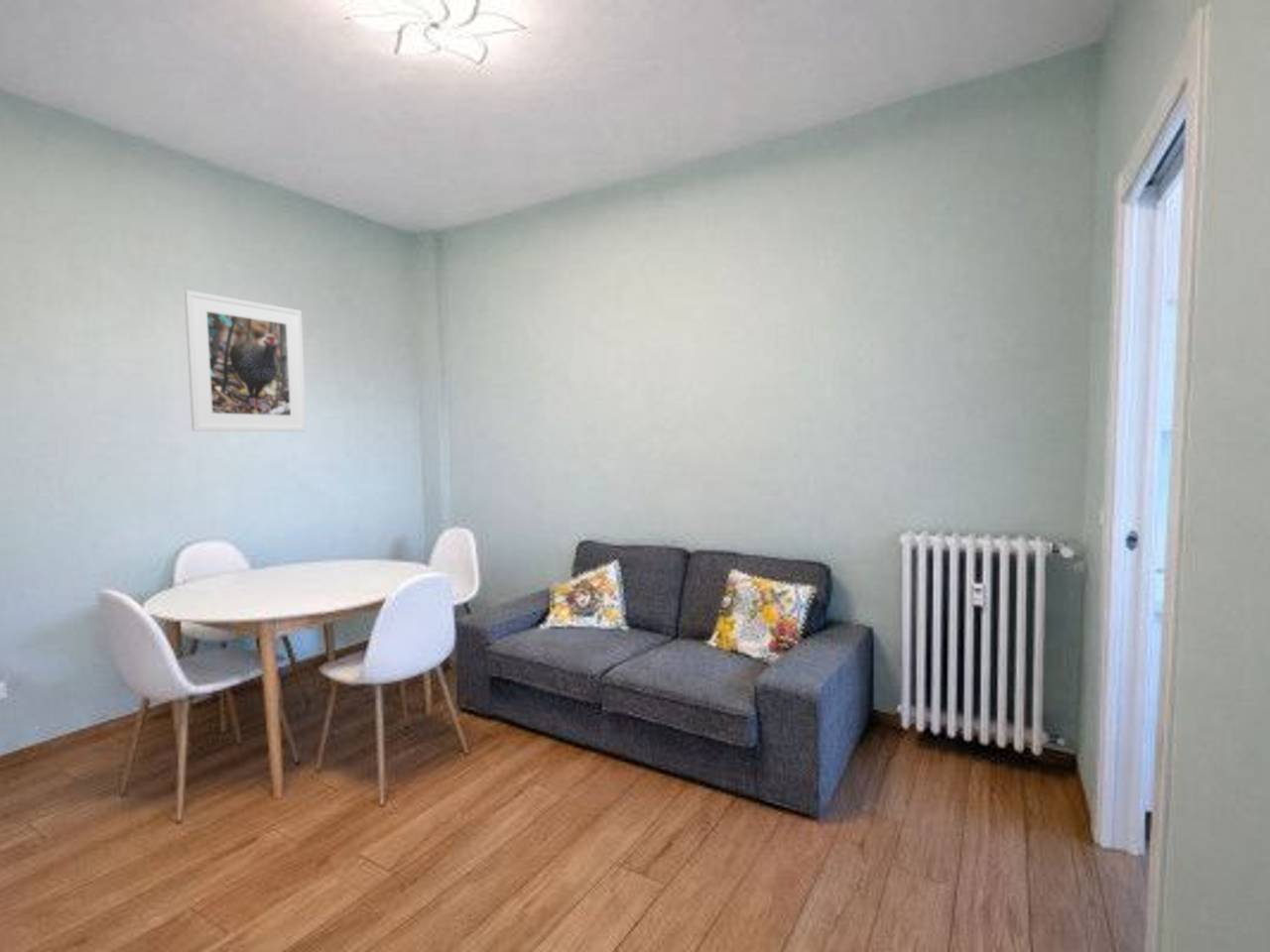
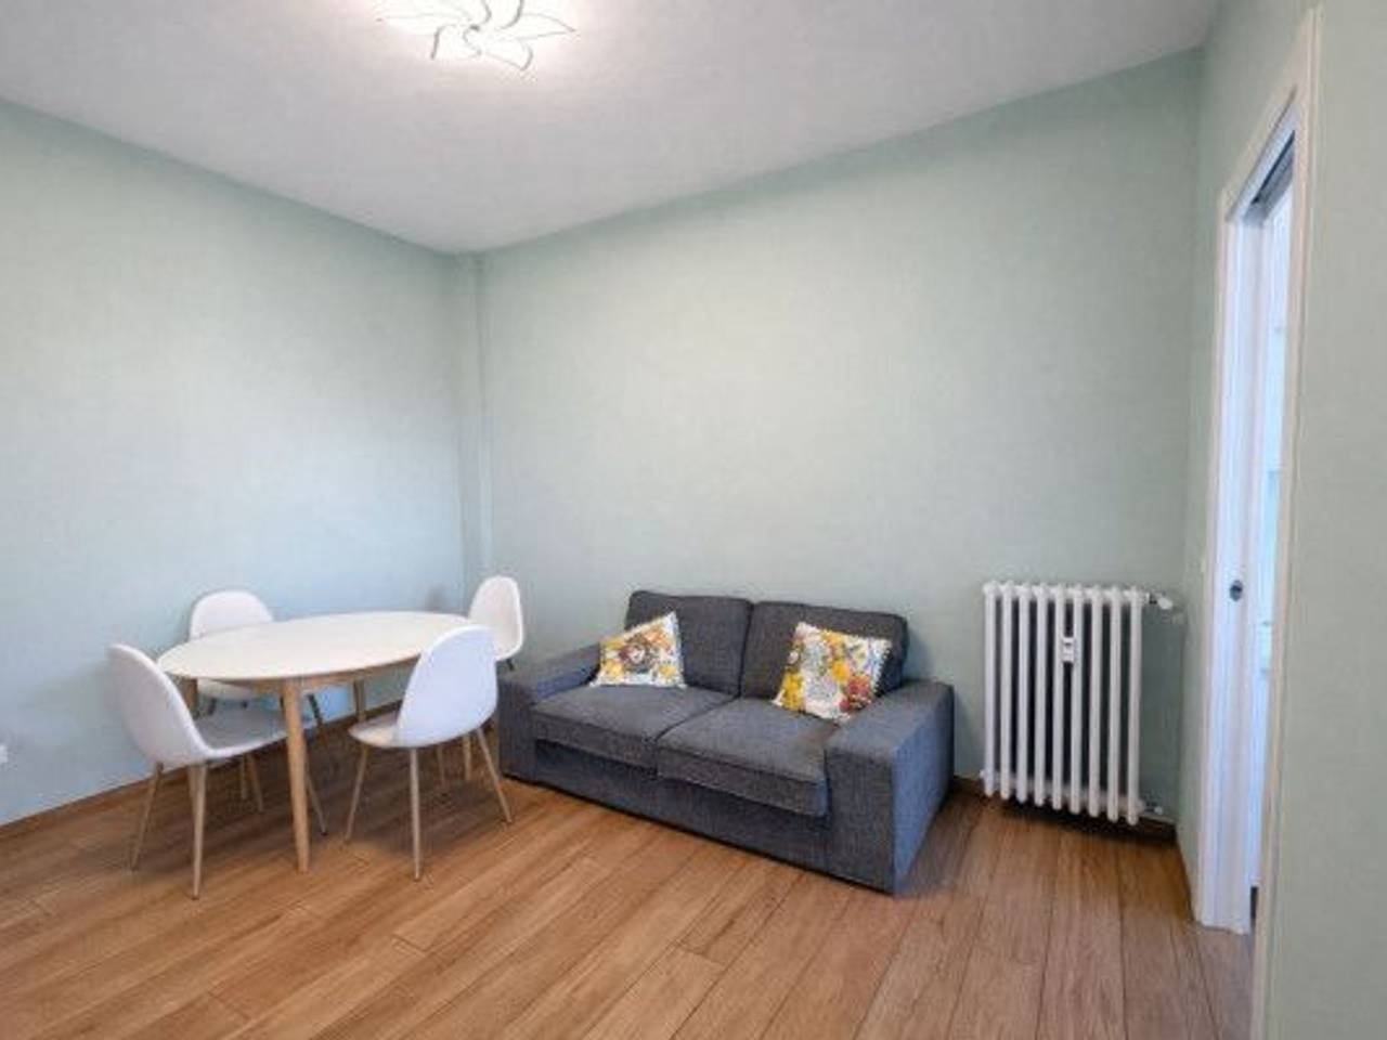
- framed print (250, 366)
